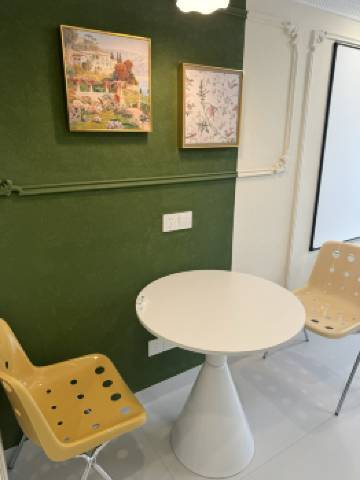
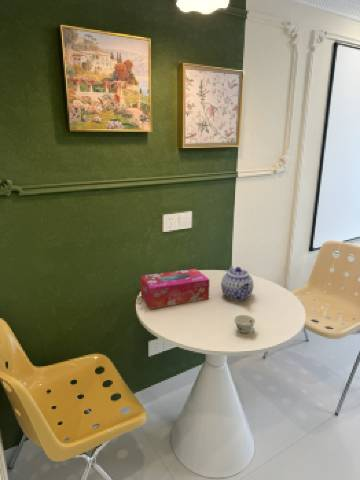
+ teacup (245, 326)
+ teapot (237, 281)
+ tissue box (174, 287)
